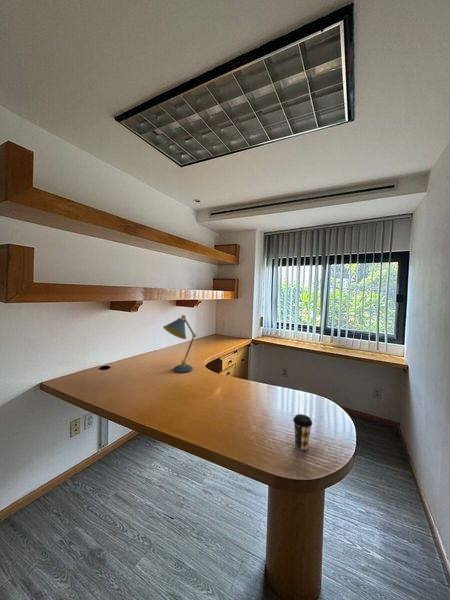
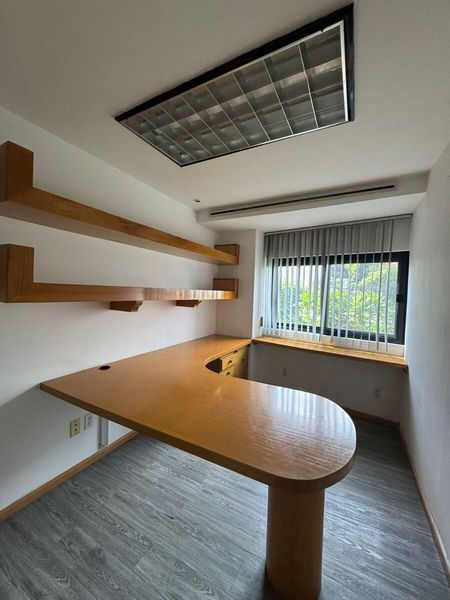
- coffee cup (302, 432)
- desk lamp (181, 338)
